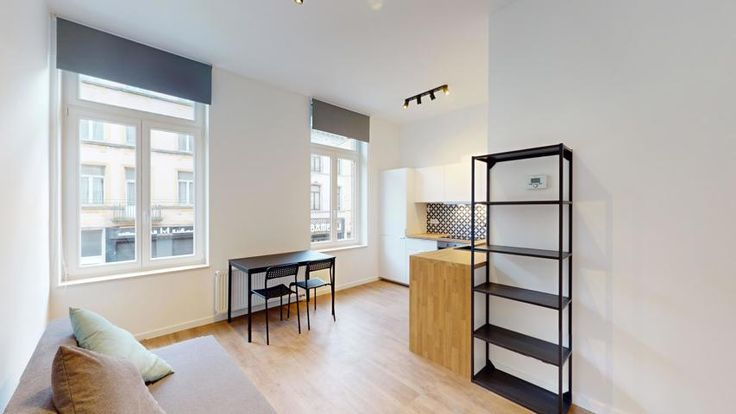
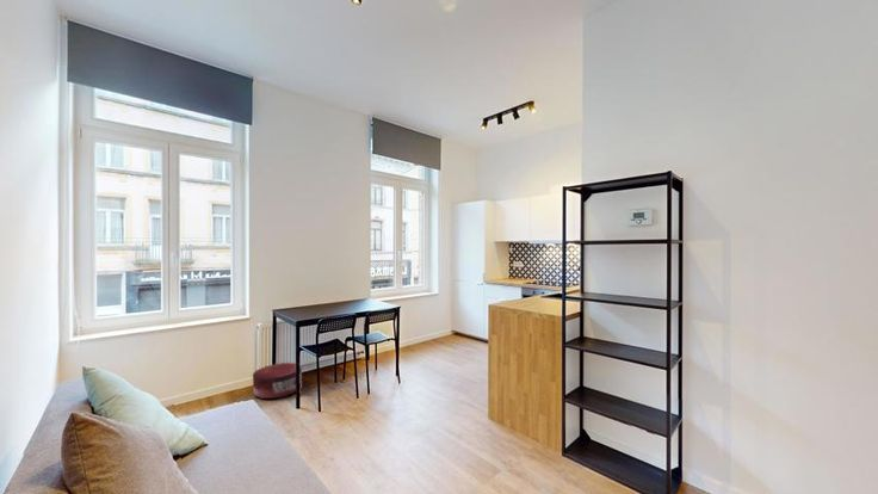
+ pouf (278, 378)
